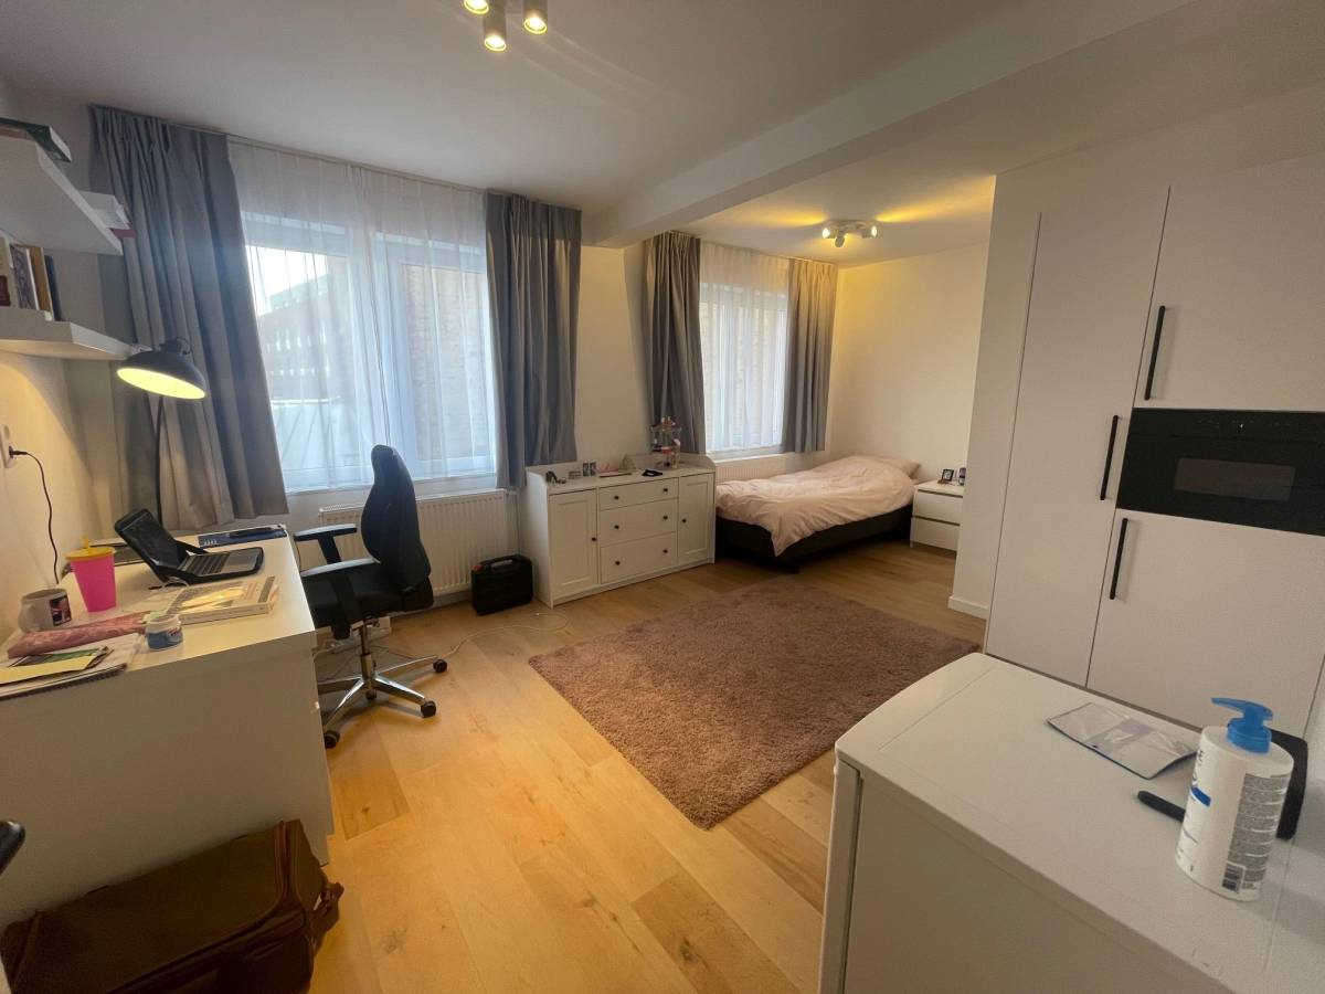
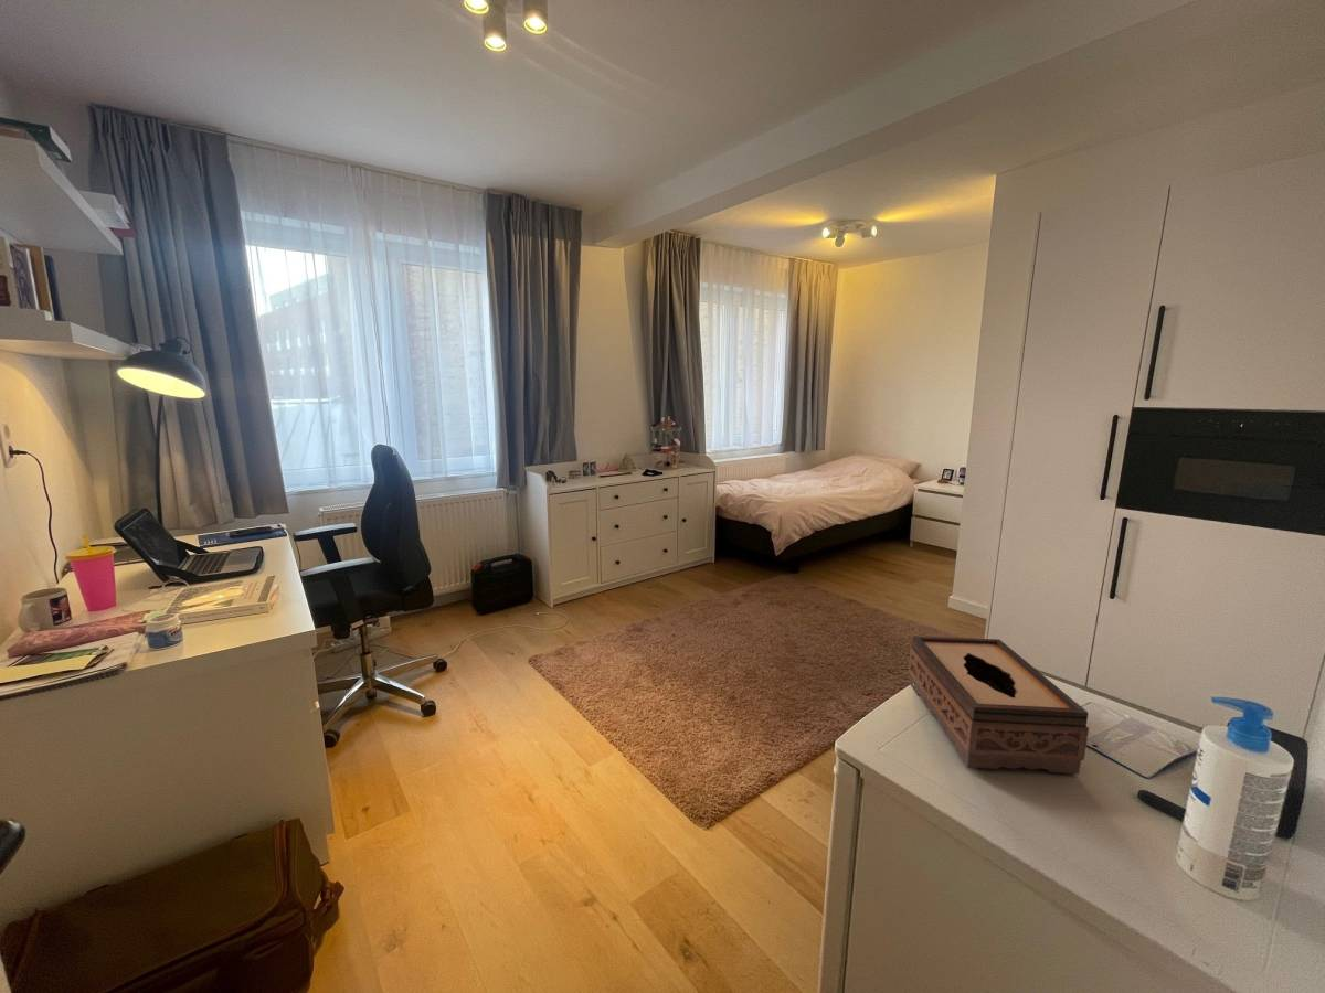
+ tissue box (985, 695)
